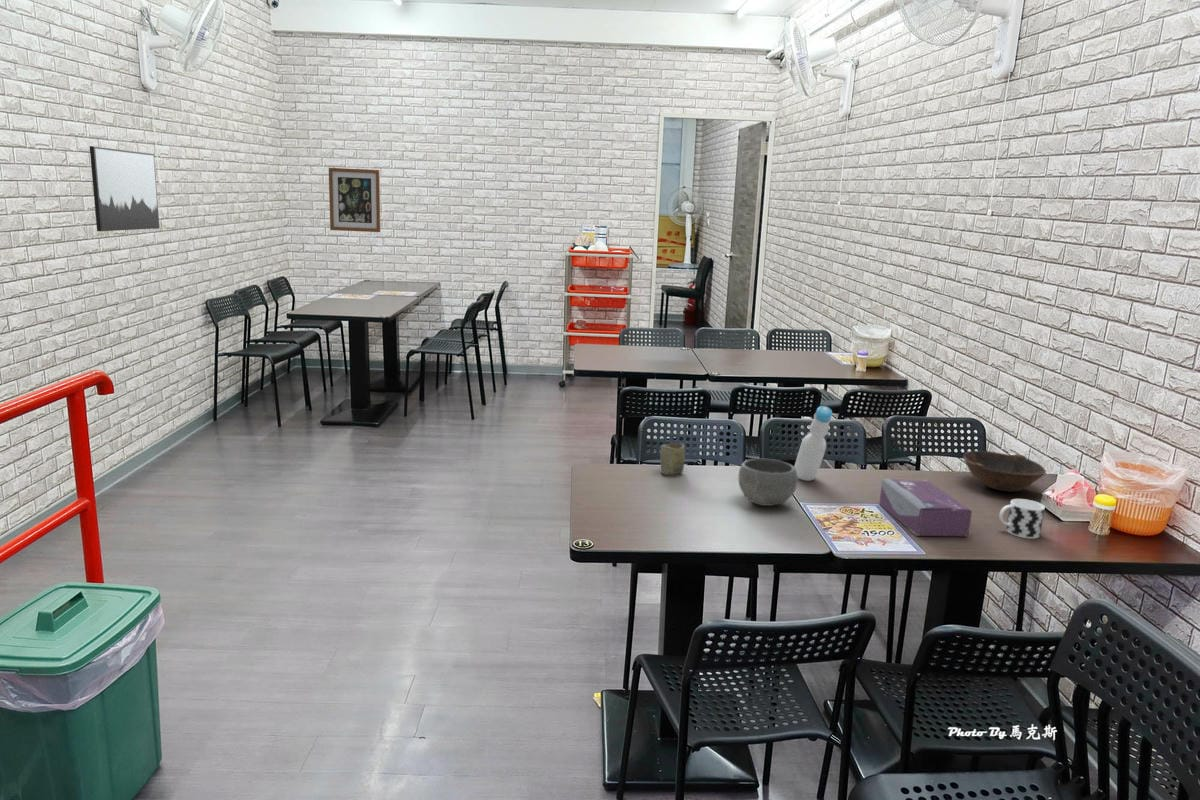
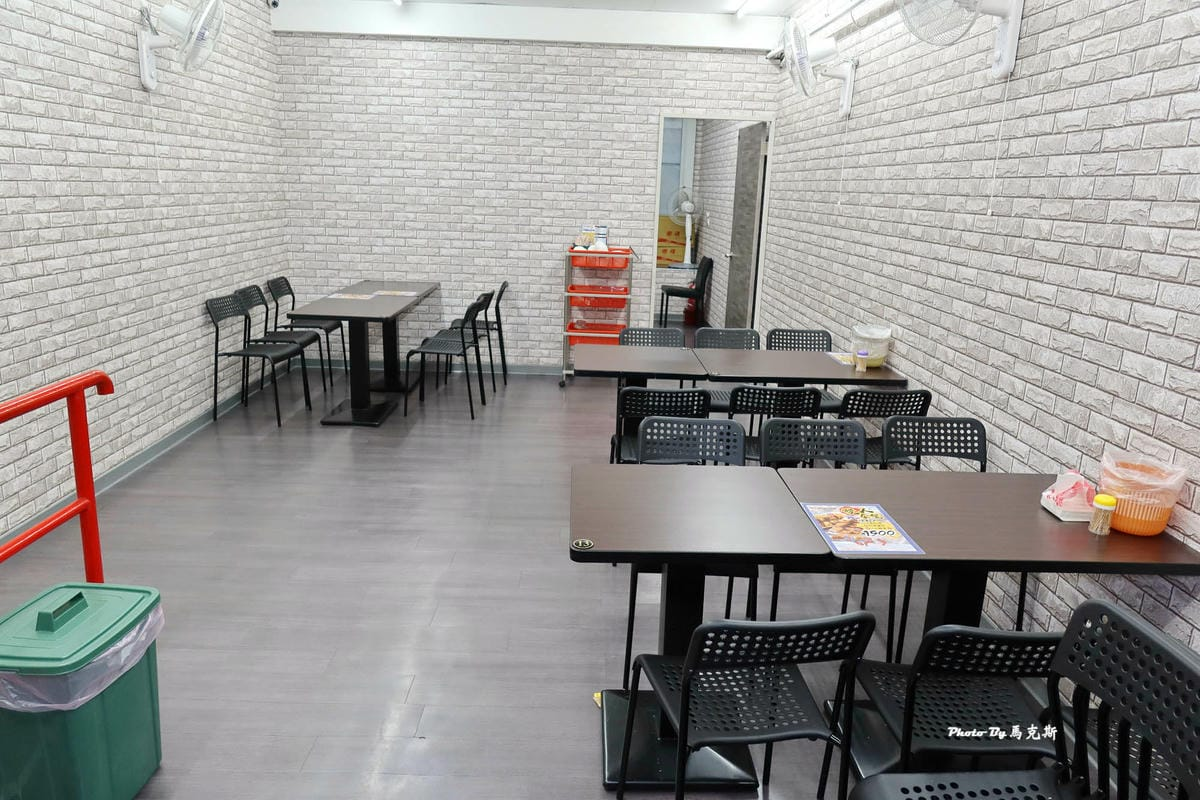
- tissue box (923, 506)
- bowl (767, 484)
- cup (672, 458)
- cup (1020, 518)
- wall art (127, 190)
- bowl (1001, 473)
- wall art (354, 200)
- bottle (813, 443)
